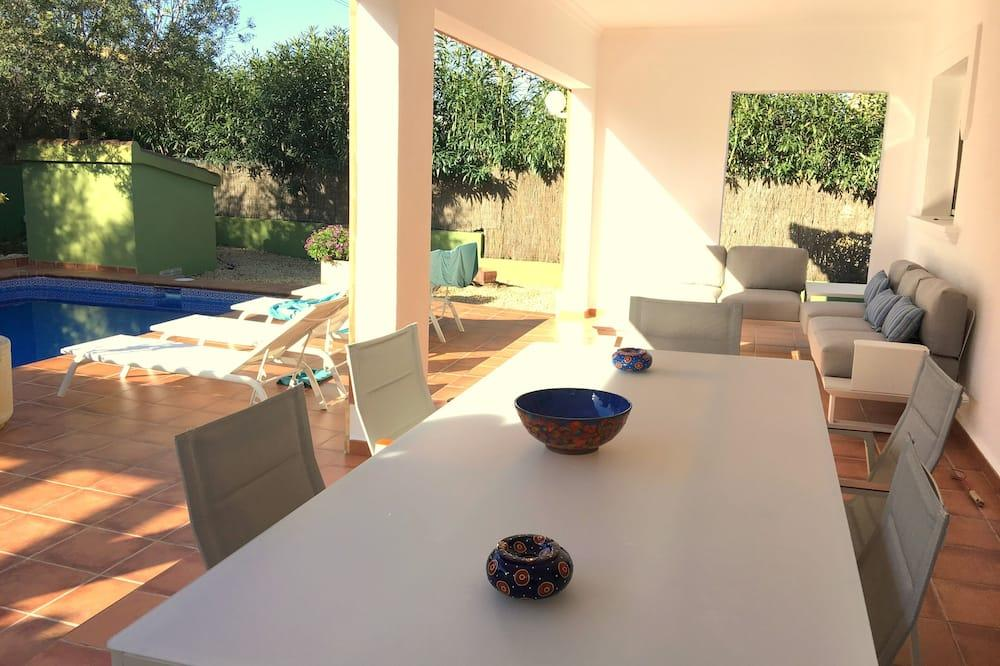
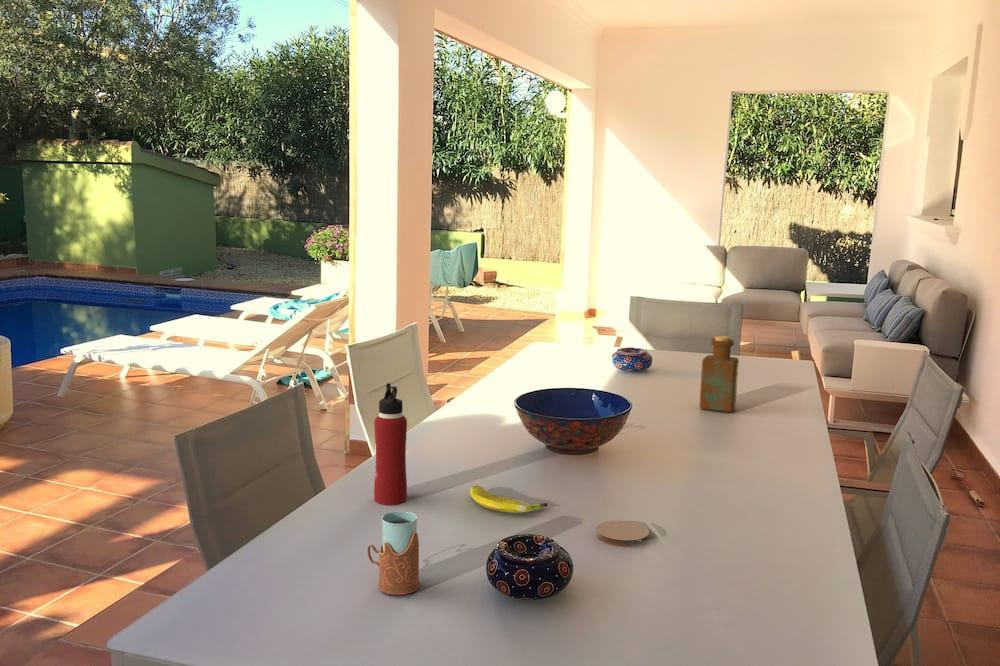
+ bottle (719, 372)
+ coaster (622, 533)
+ drinking glass (391, 550)
+ banana (500, 499)
+ water bottle (390, 443)
